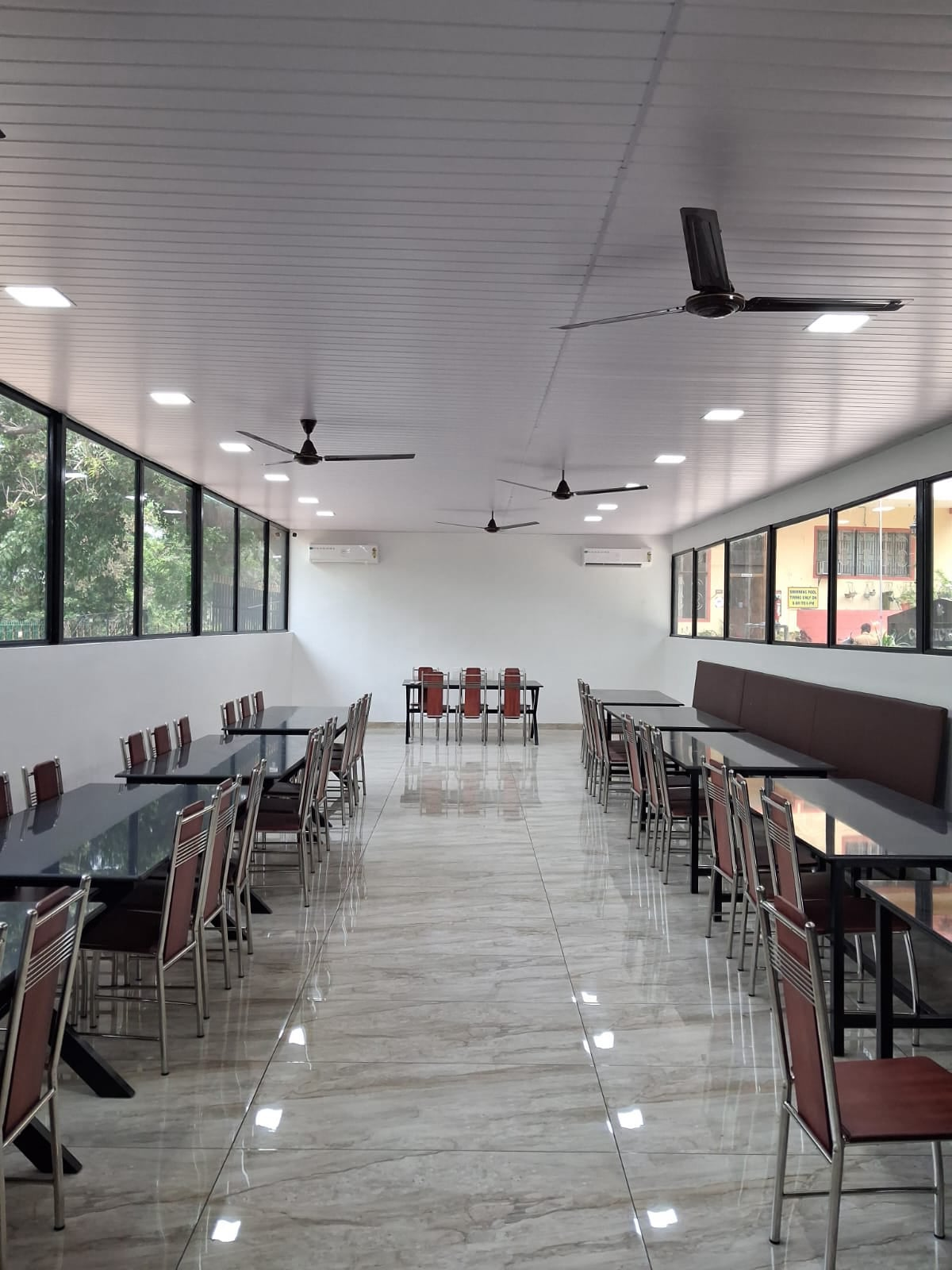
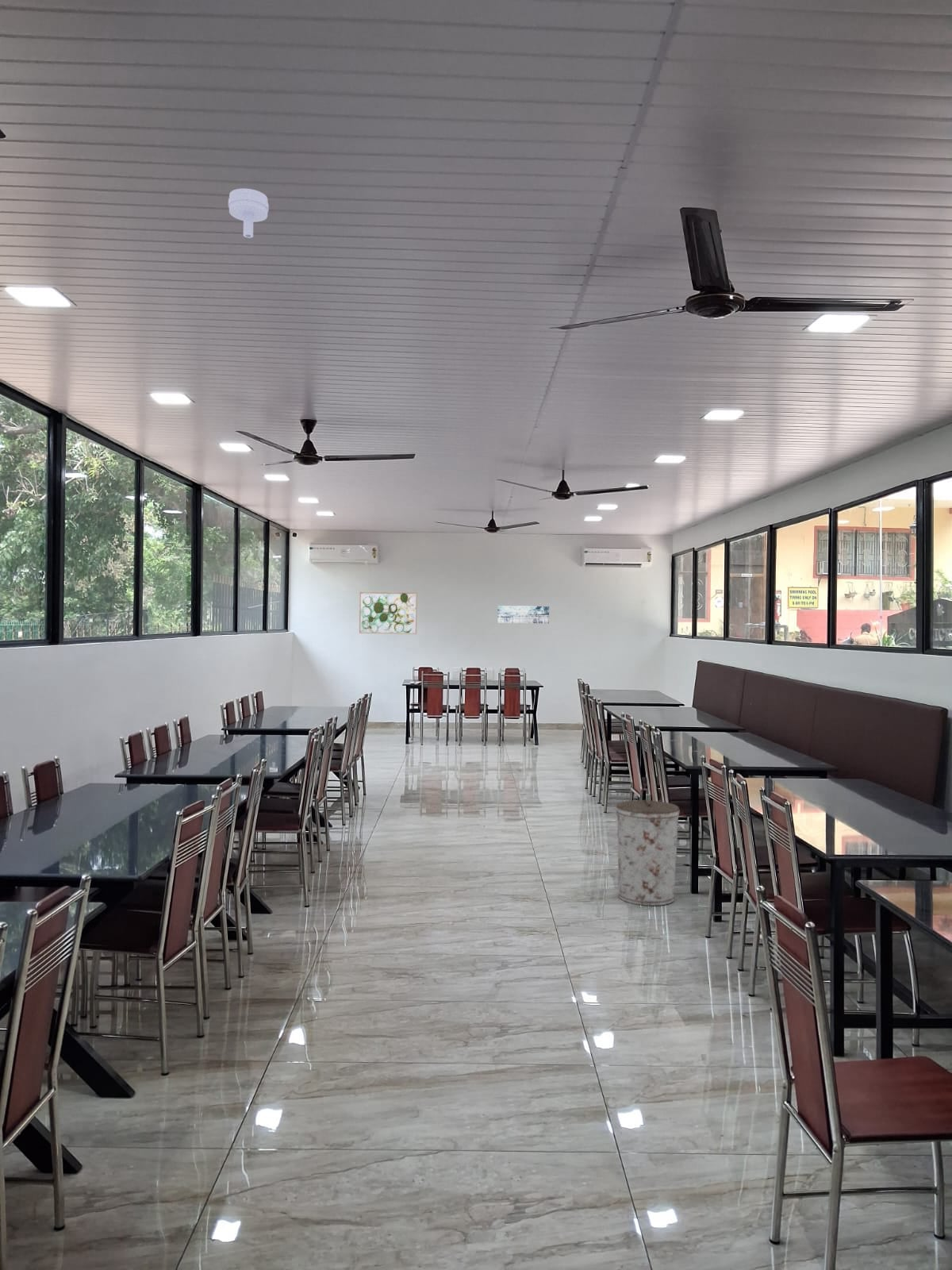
+ trash can (647, 849)
+ wall art (523, 614)
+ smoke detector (248, 216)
+ wall art (388, 613)
